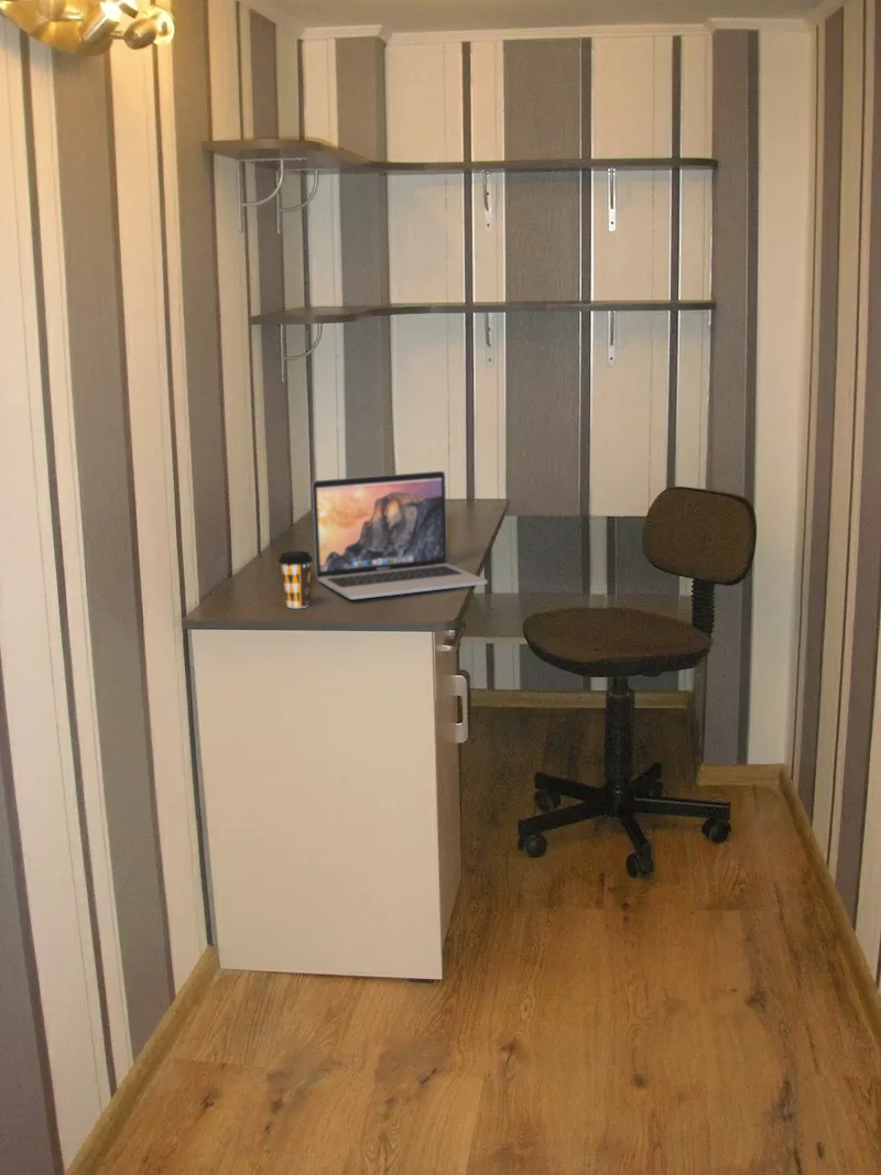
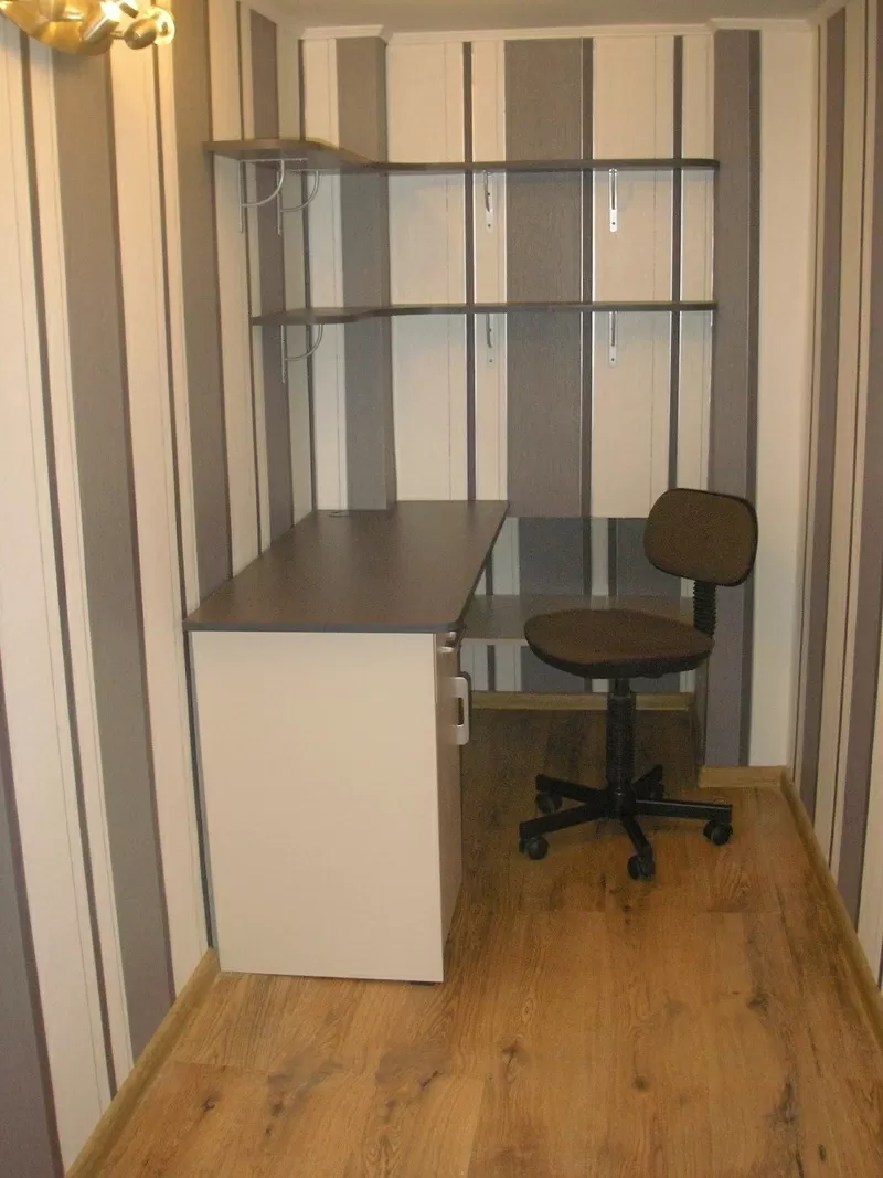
- laptop (400, 533)
- coffee cup (296, 579)
